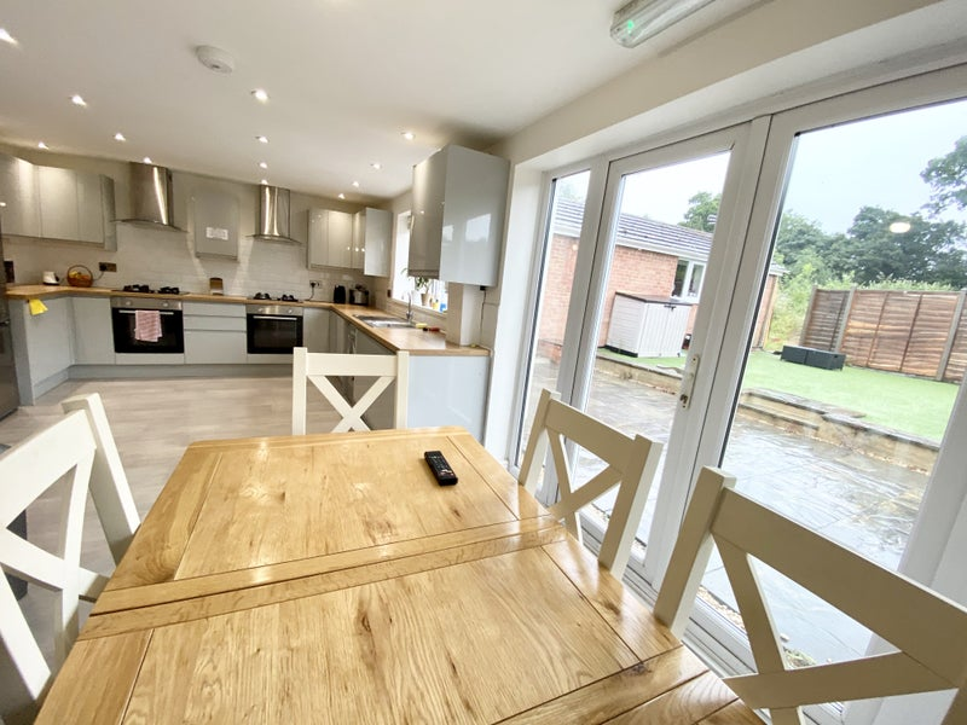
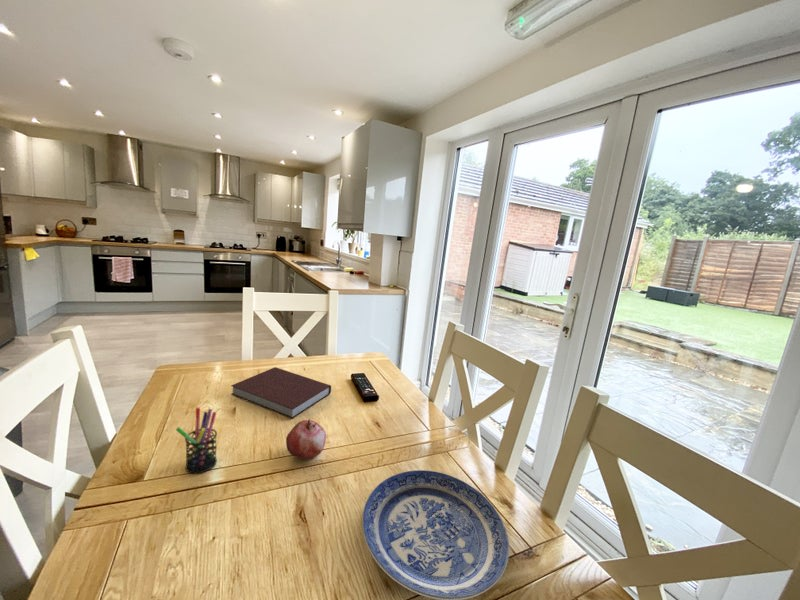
+ pen holder (197, 439)
+ plate (433, 529)
+ notebook (282, 389)
+ fruit (306, 435)
